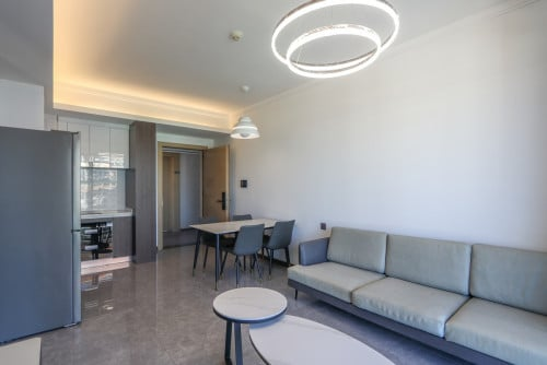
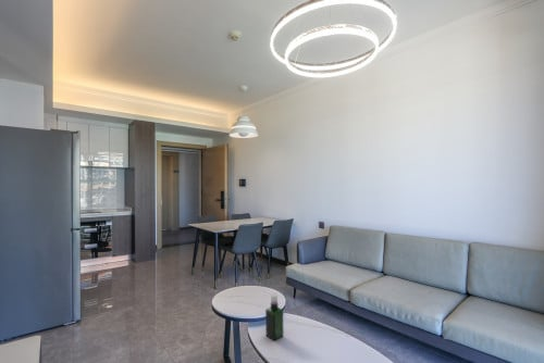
+ spray bottle (274, 315)
